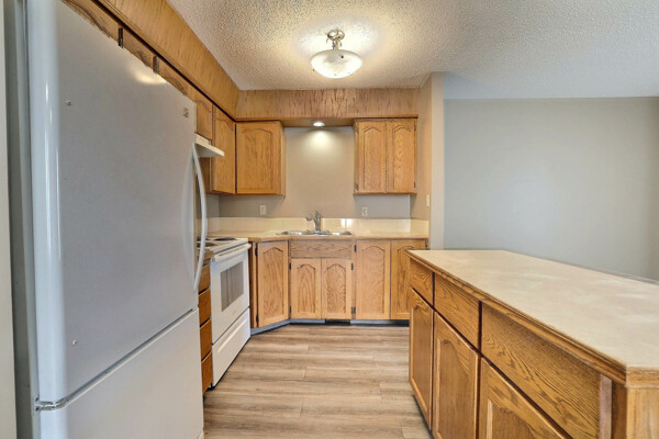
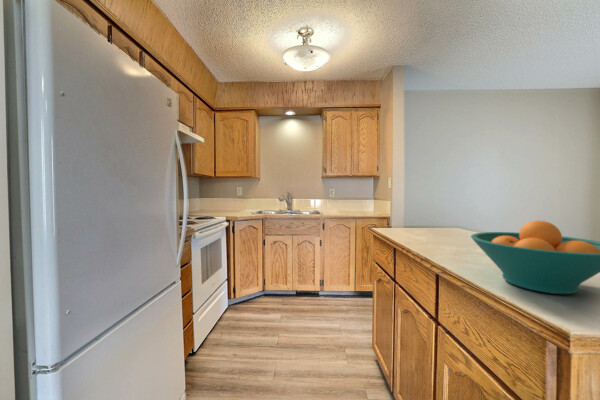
+ fruit bowl (538, 252)
